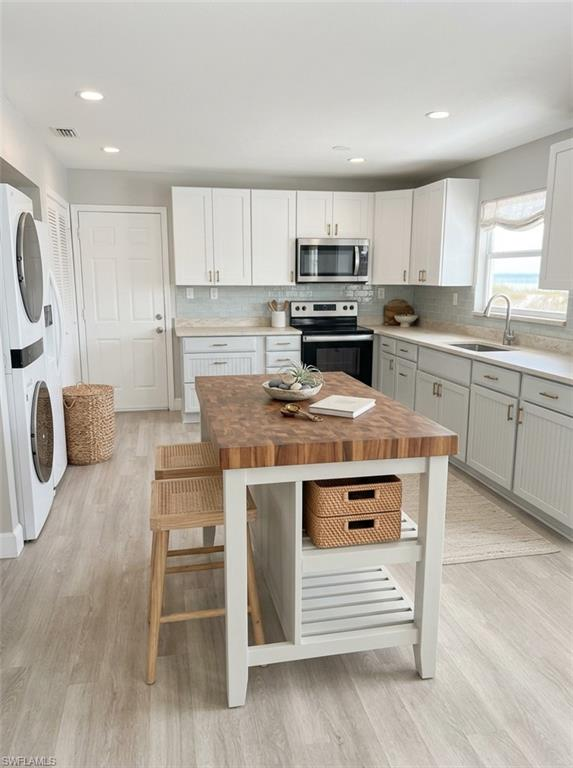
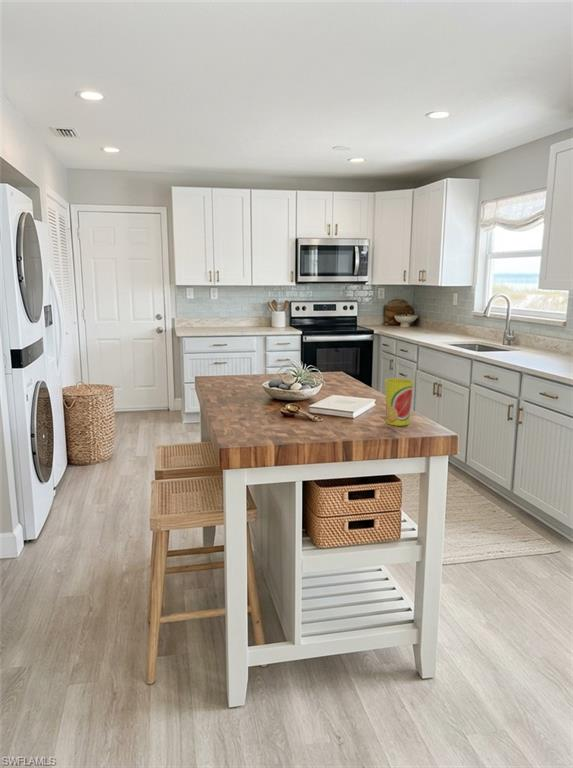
+ cup (398, 401)
